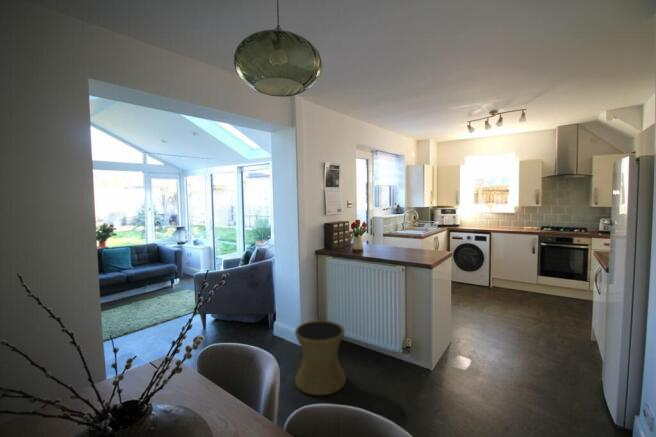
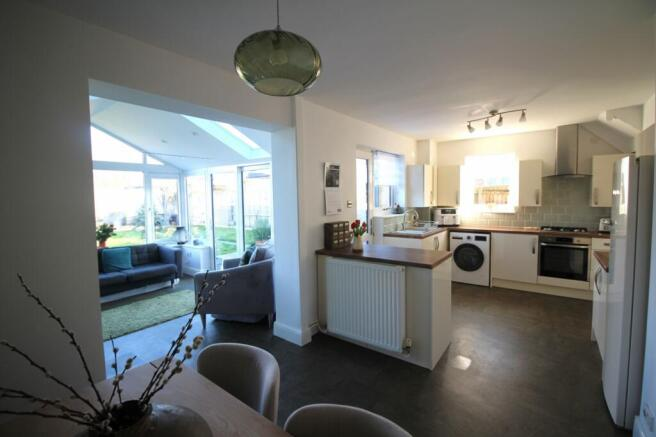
- side table (320, 355)
